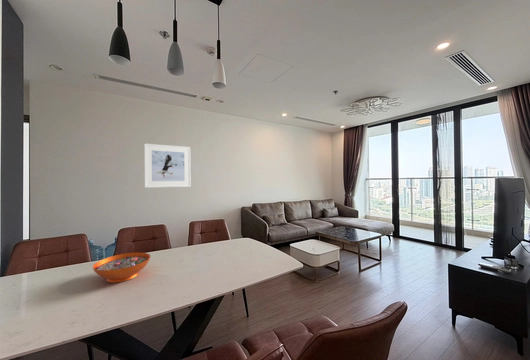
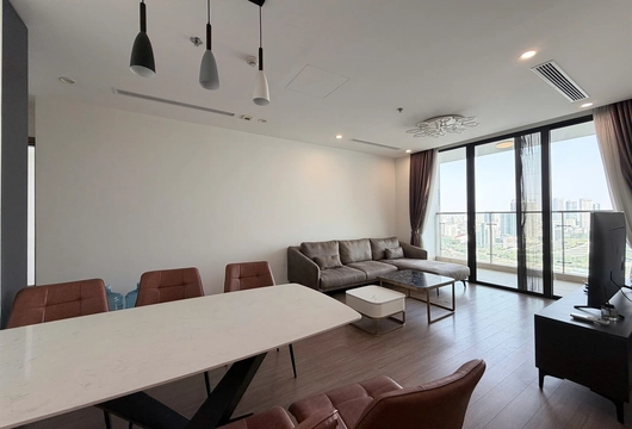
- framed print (168, 166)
- decorative bowl (123, 268)
